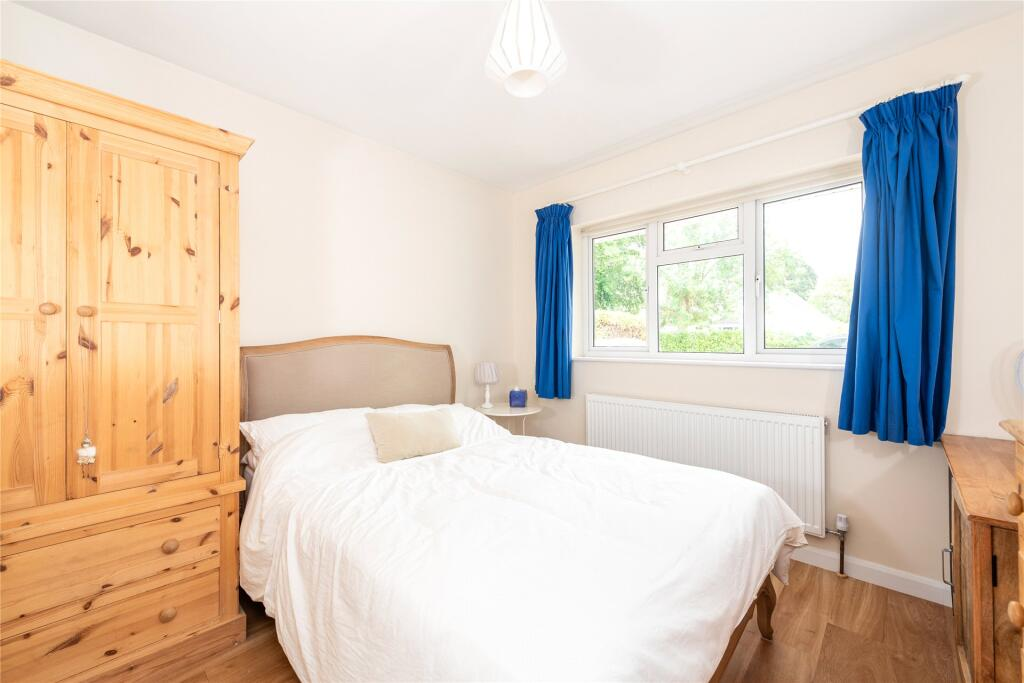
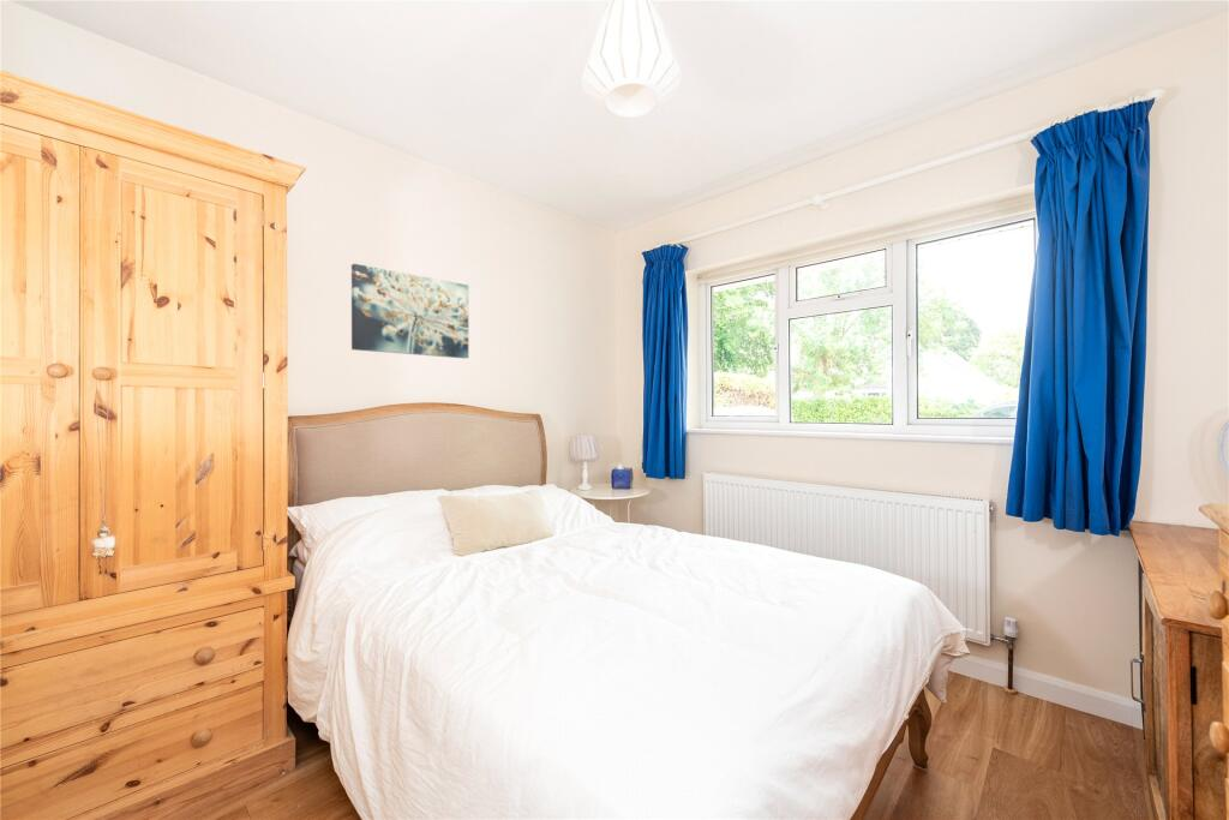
+ wall art (414, 315)
